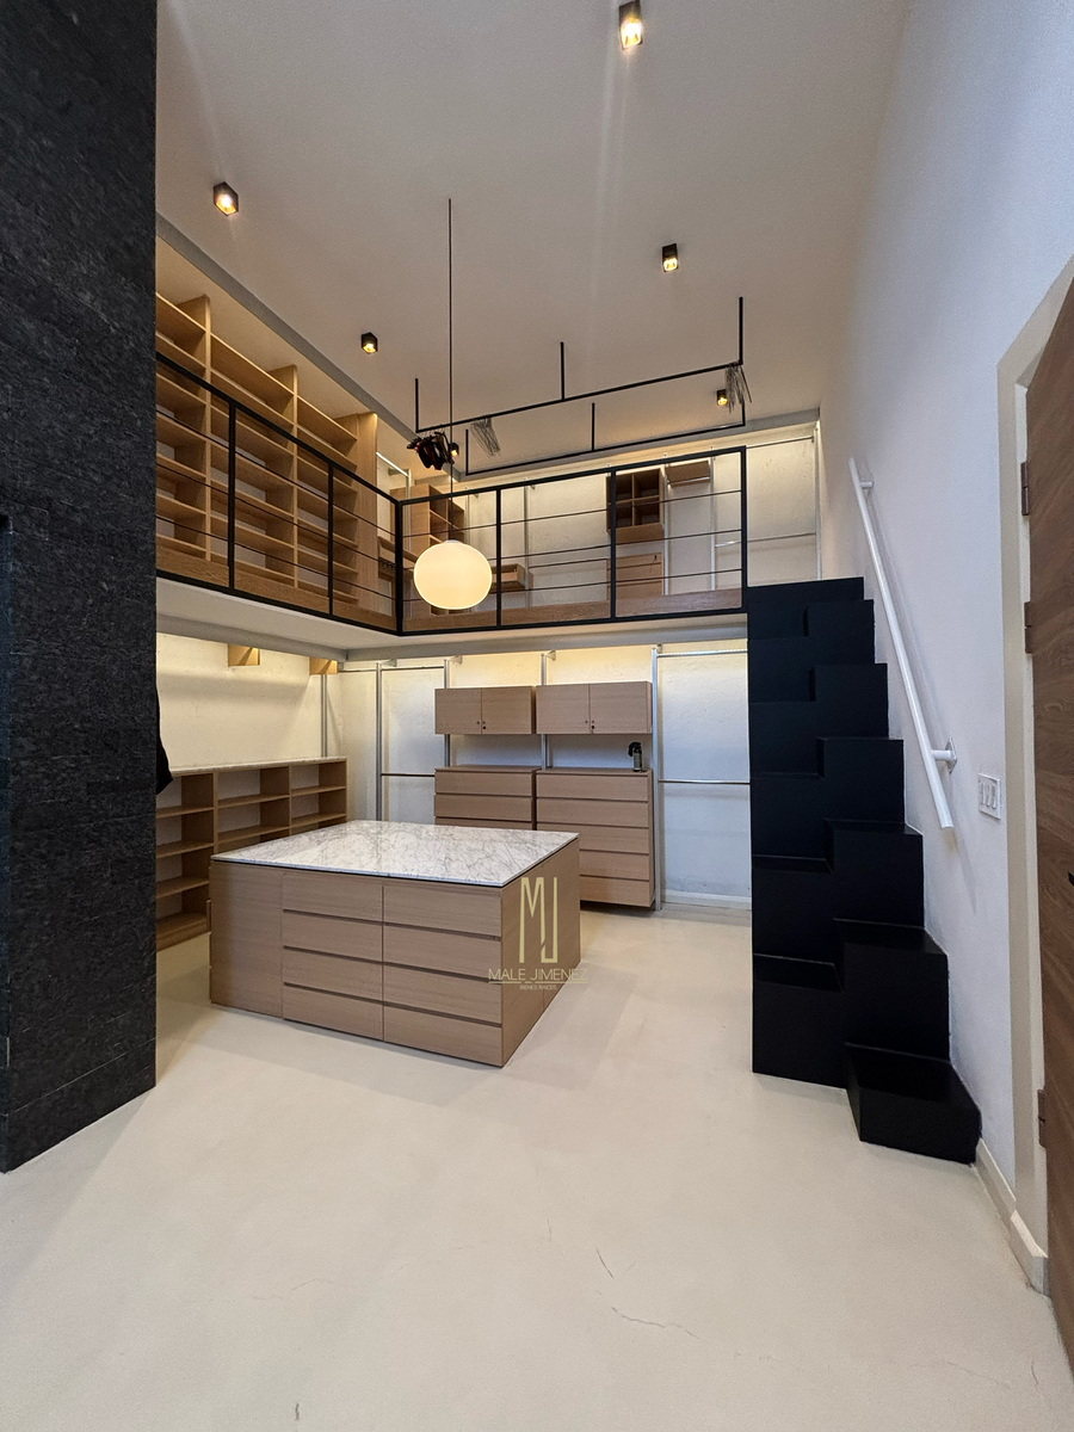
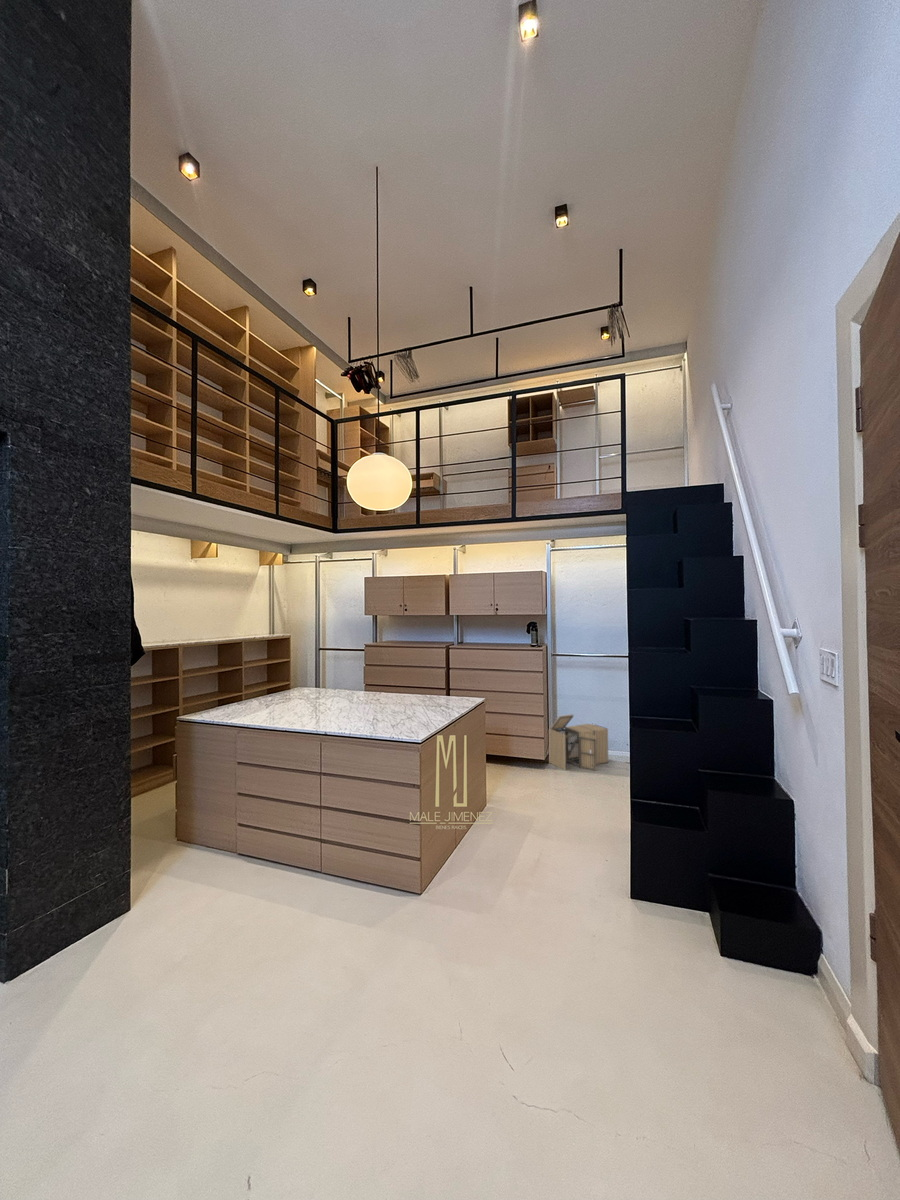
+ storage bin (578, 737)
